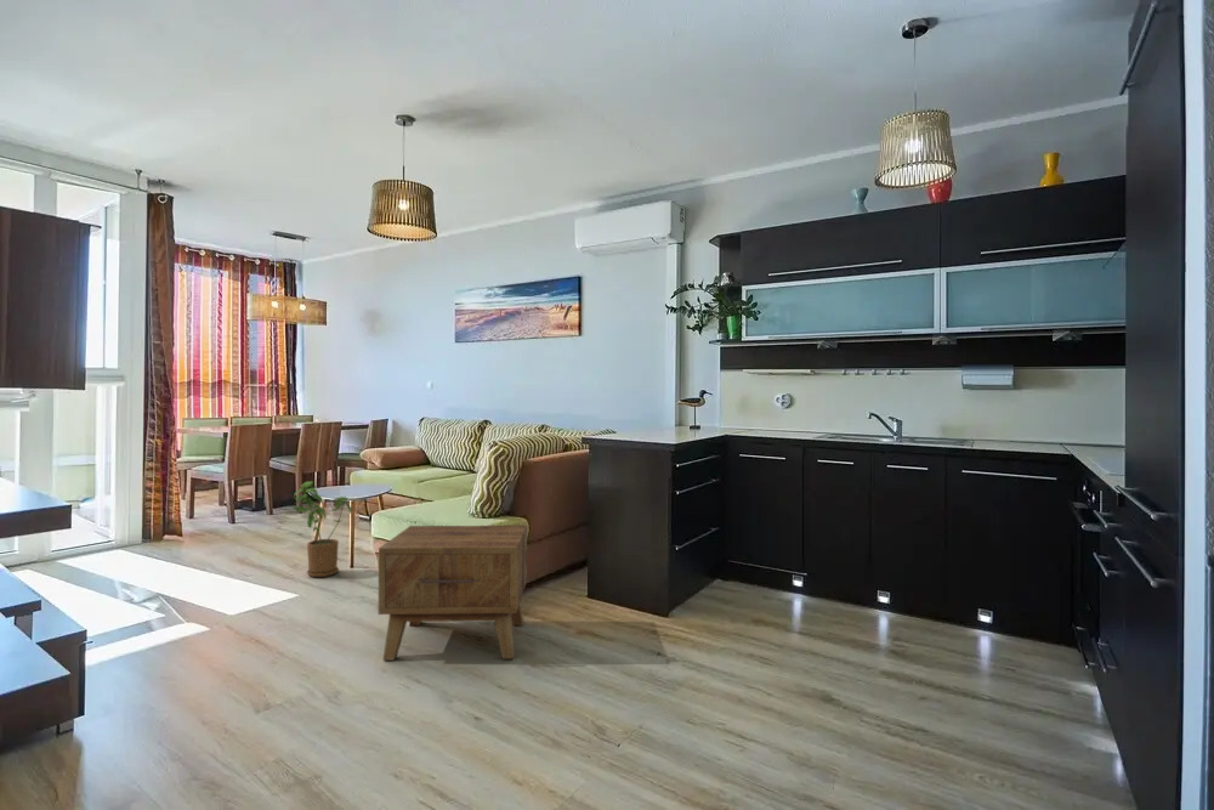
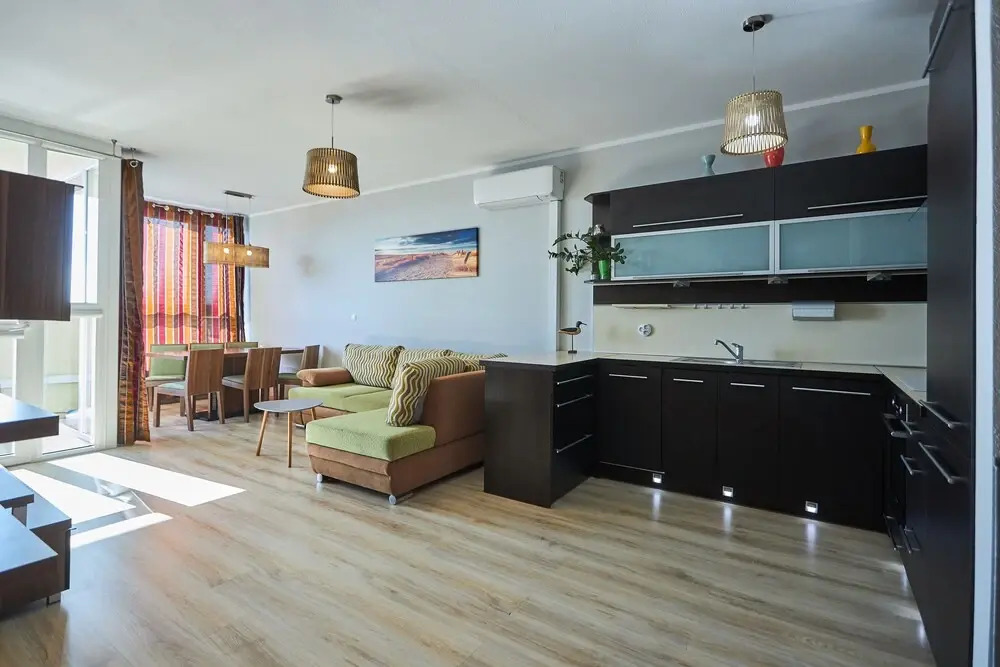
- side table (458, 588)
- house plant (318, 527)
